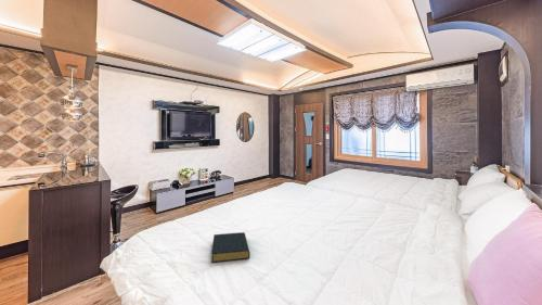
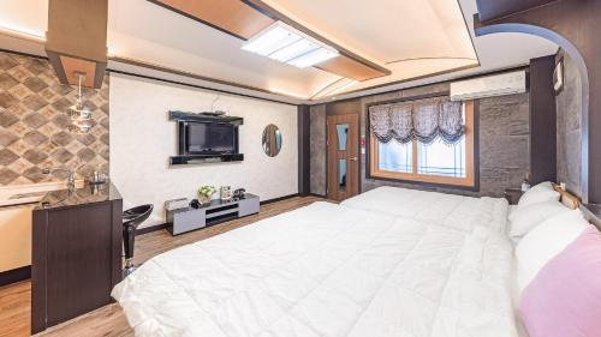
- hardback book (230, 245)
